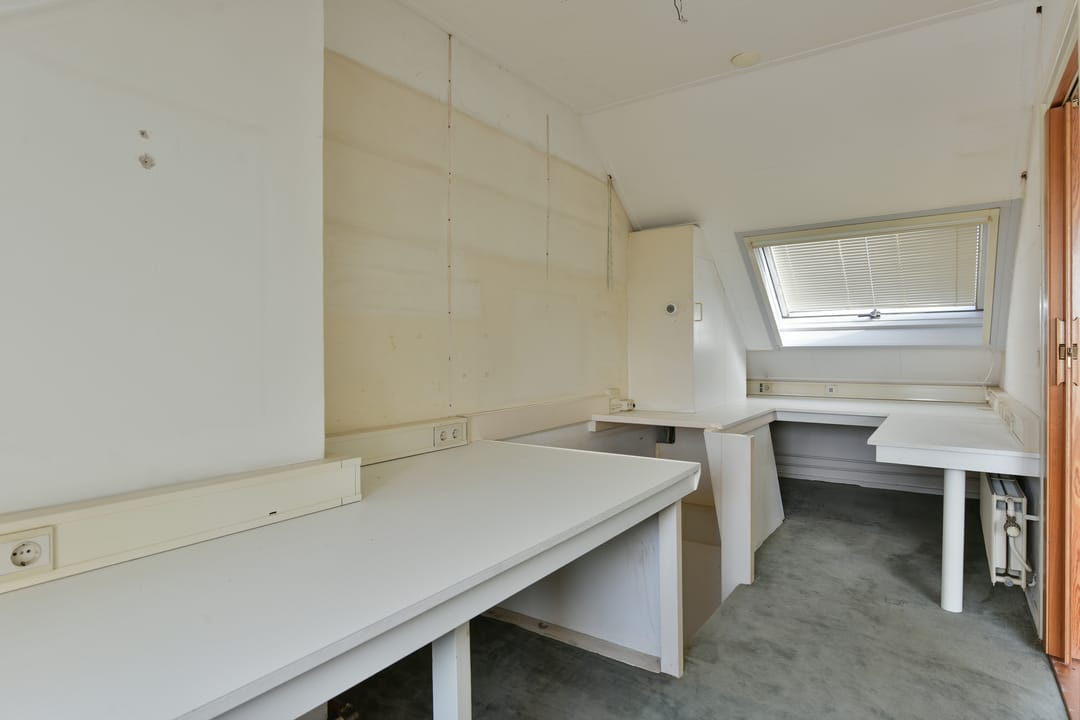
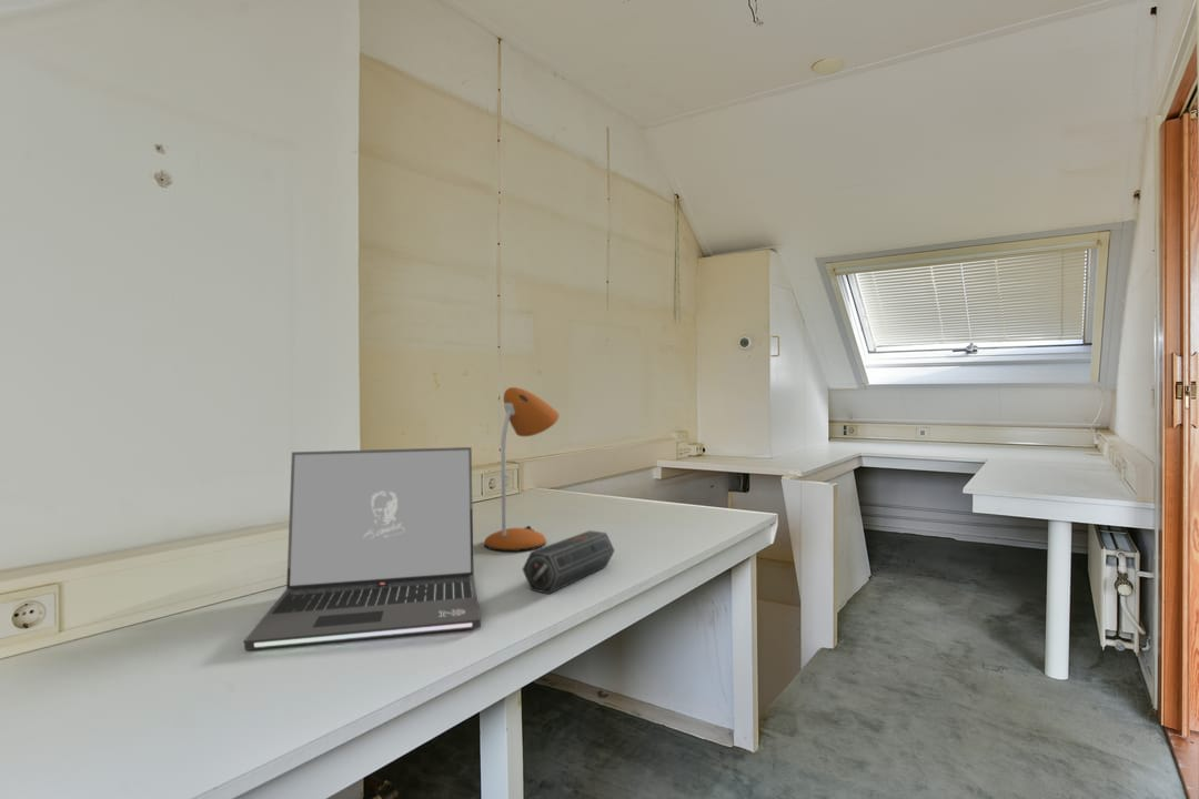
+ laptop (376, 532)
+ desk lamp (505, 464)
+ speaker (571, 559)
